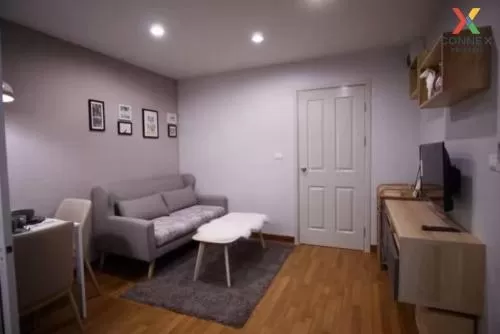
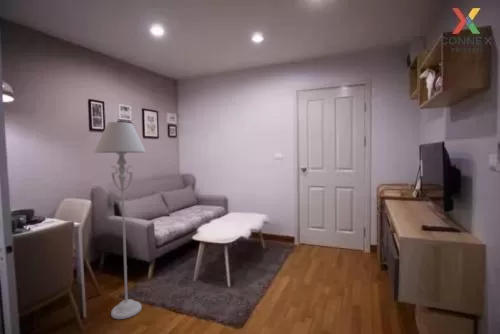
+ floor lamp (123, 218)
